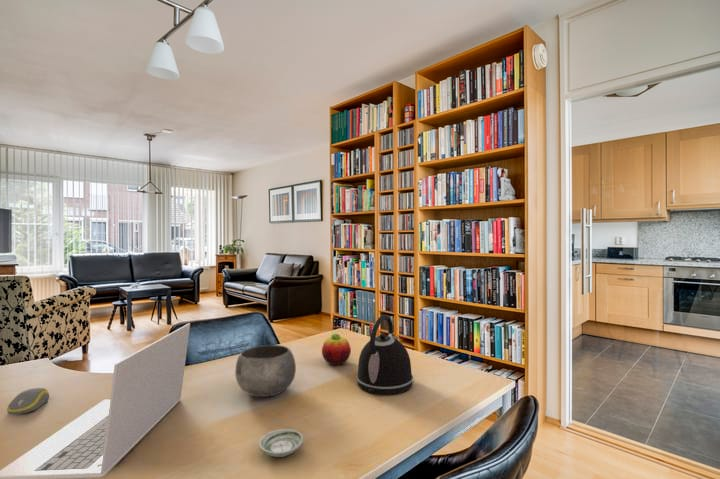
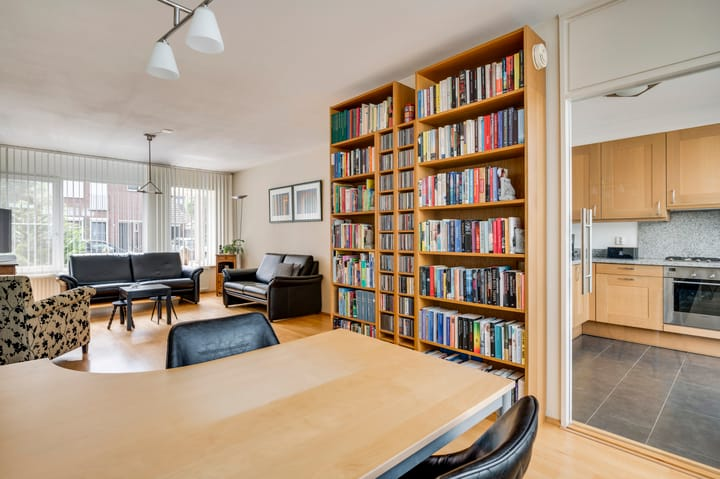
- saucer (281, 445)
- fruit (336, 349)
- computer mouse (29, 398)
- kettle (384, 349)
- bowl (266, 371)
- laptop (112, 386)
